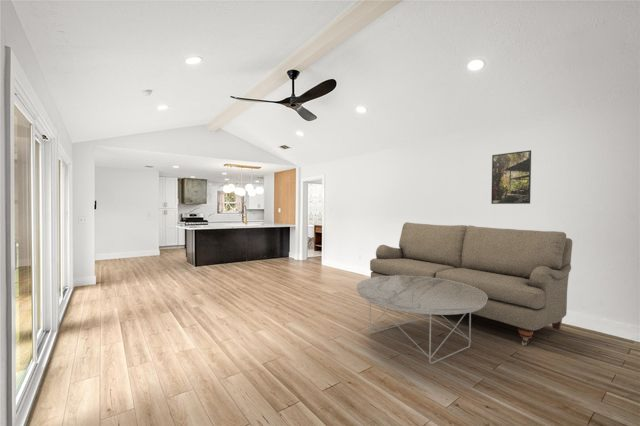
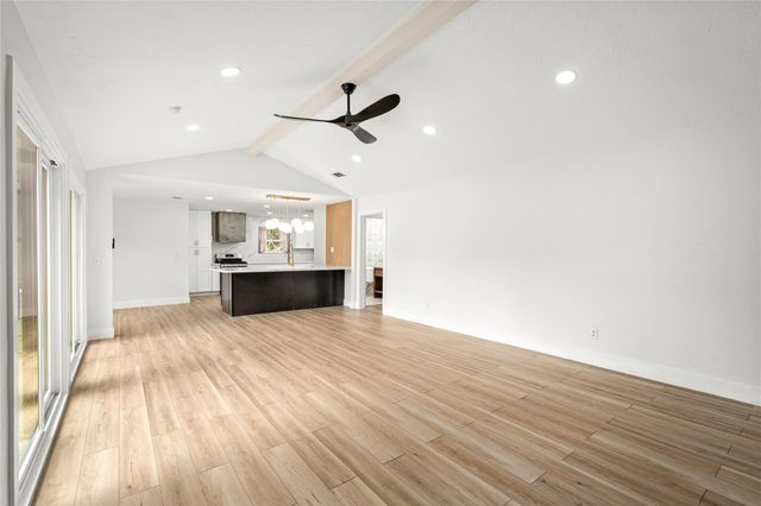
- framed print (510, 178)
- coffee table (417, 315)
- sofa (456, 267)
